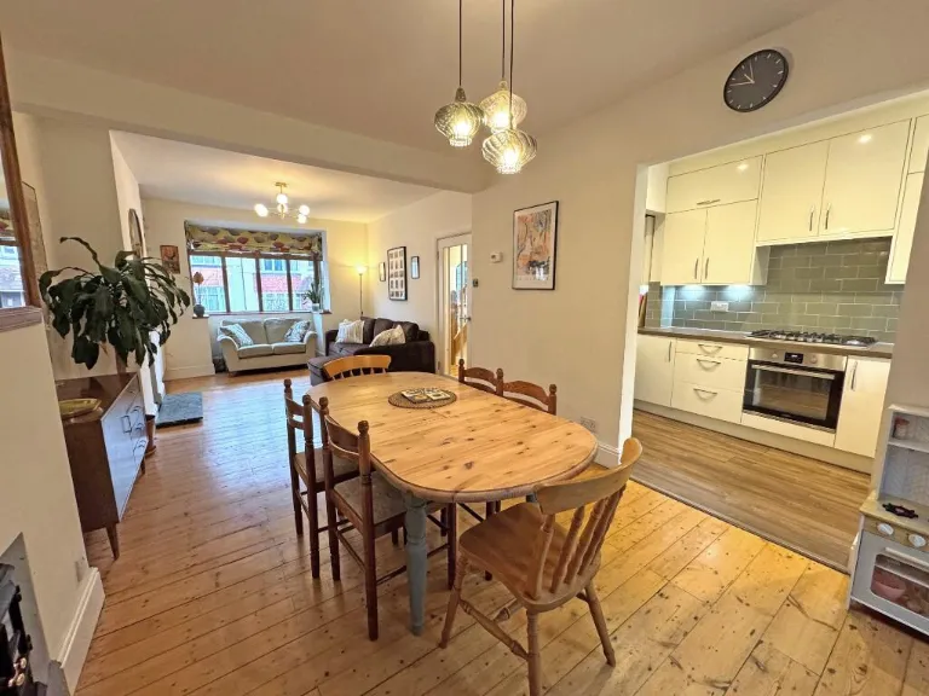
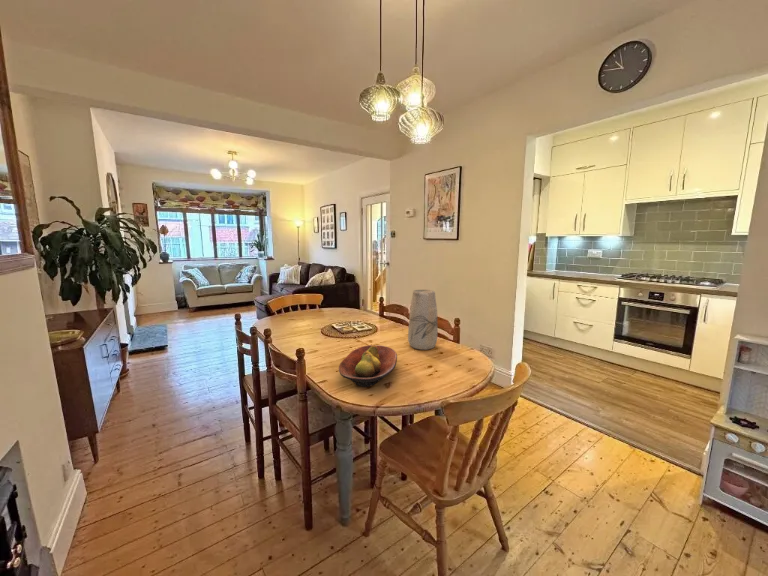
+ vase (422, 318)
+ fruit bowl (369, 361)
